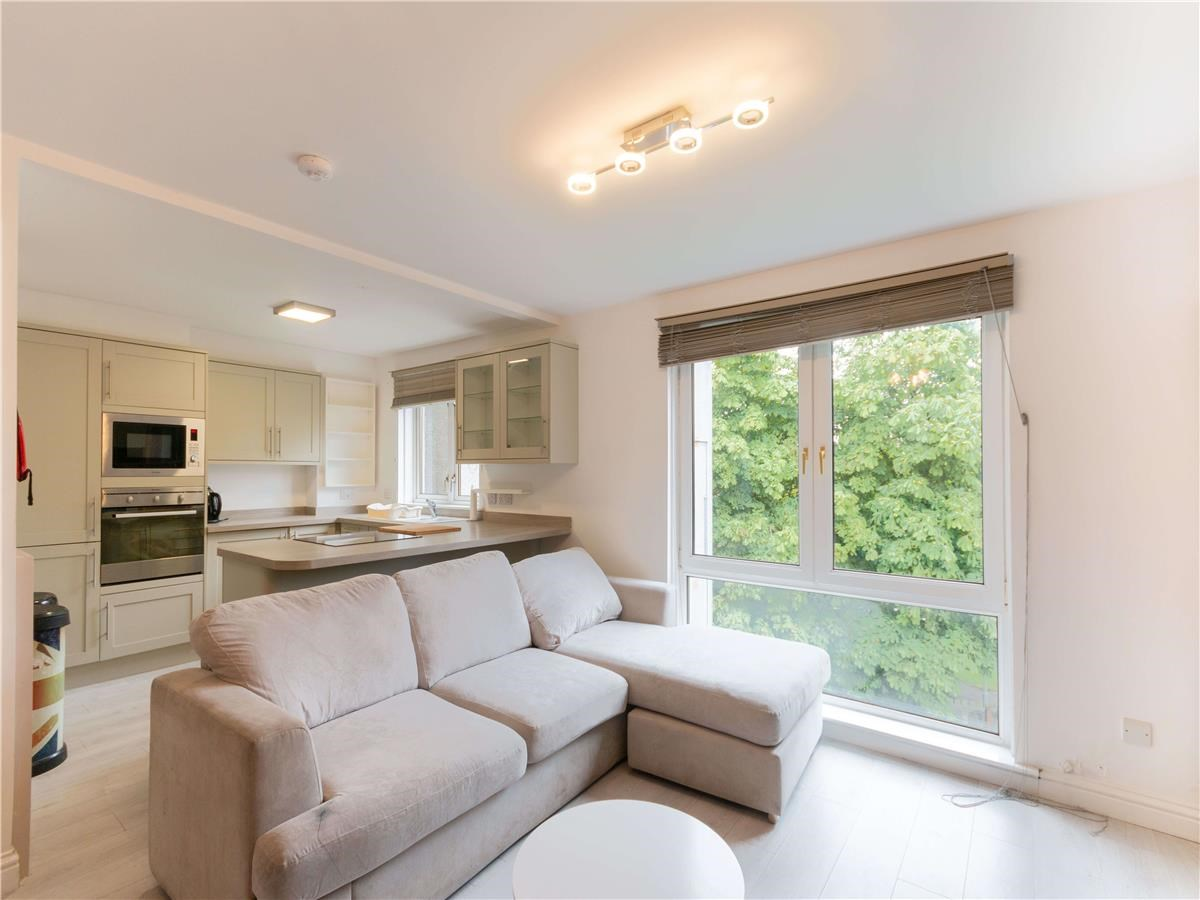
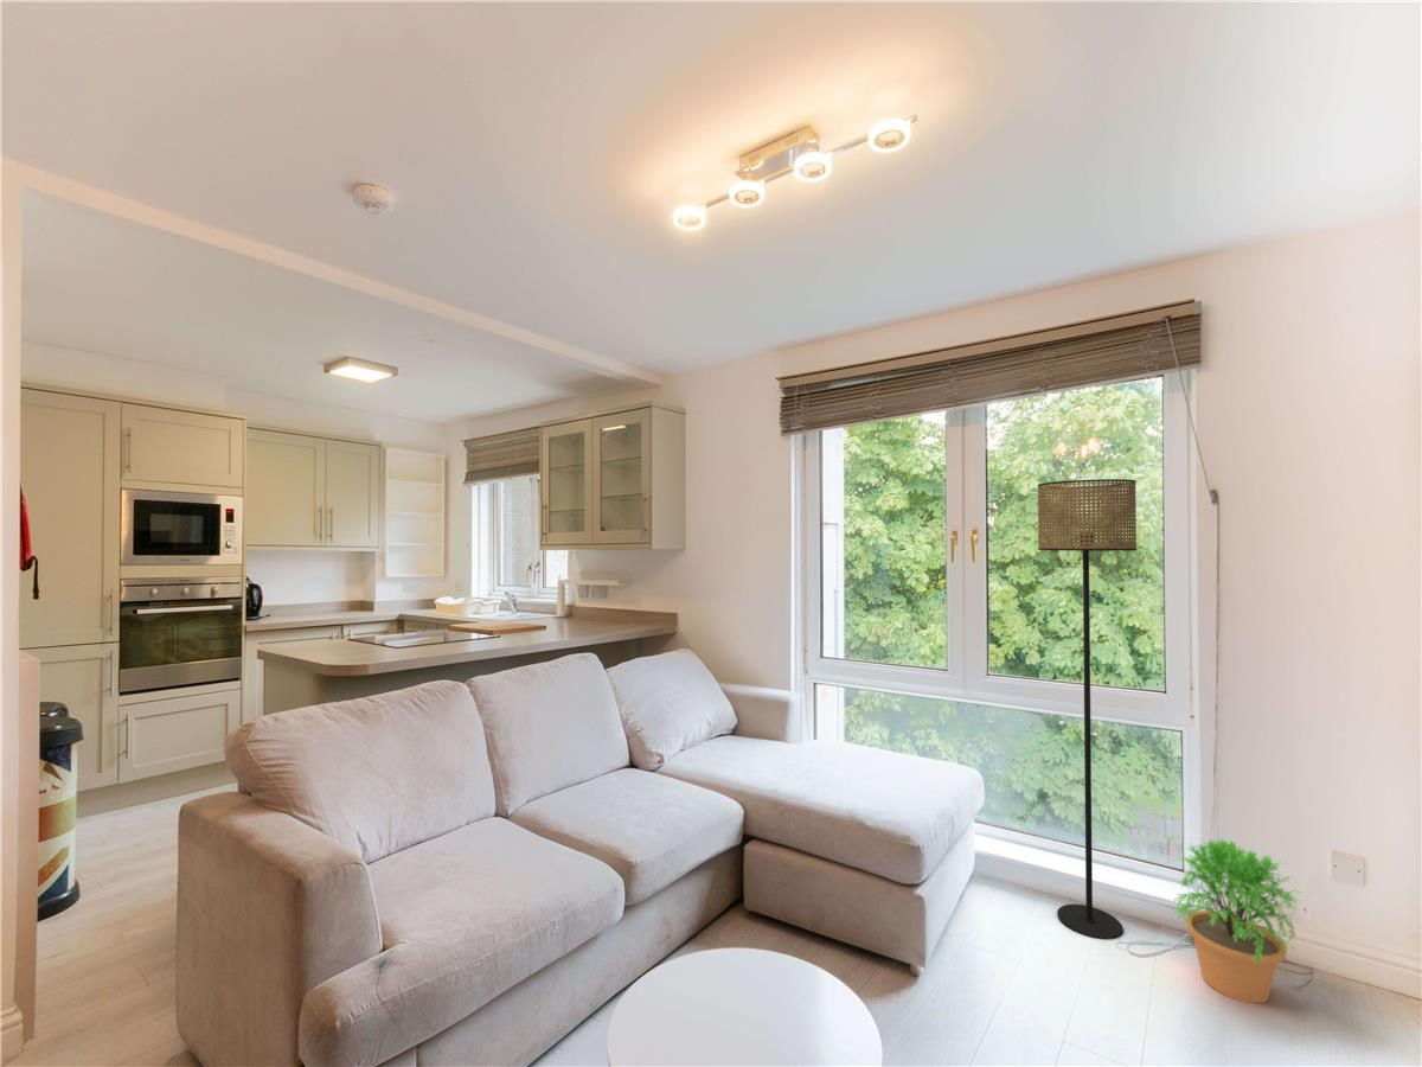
+ potted plant (1230, 911)
+ floor lamp (1087, 701)
